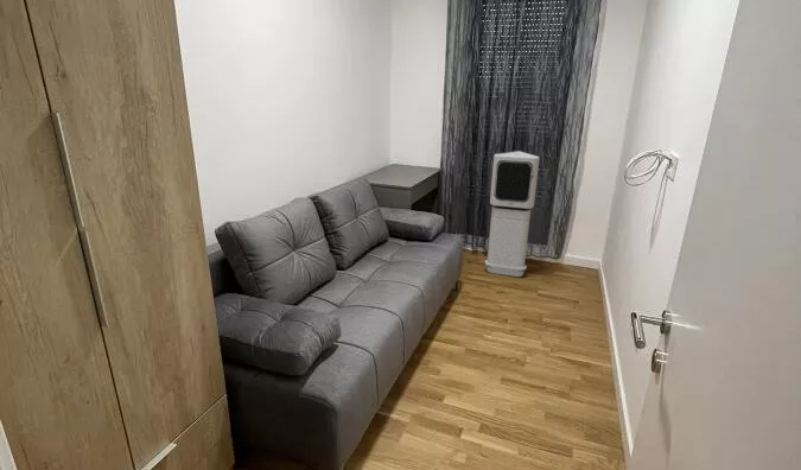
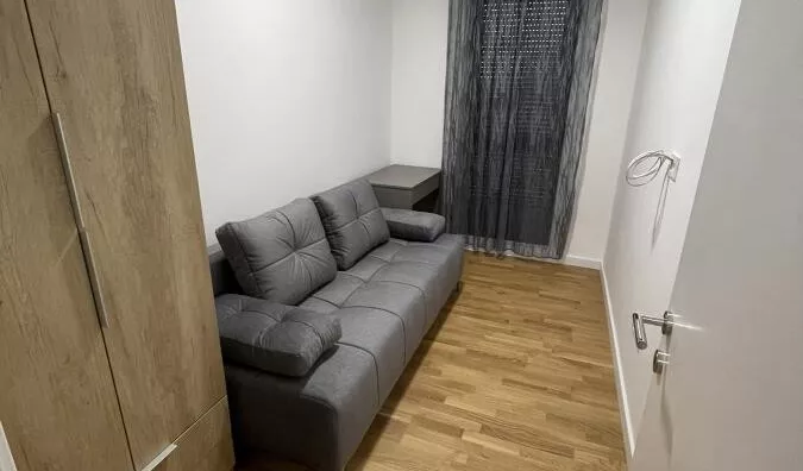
- air purifier (510, 212)
